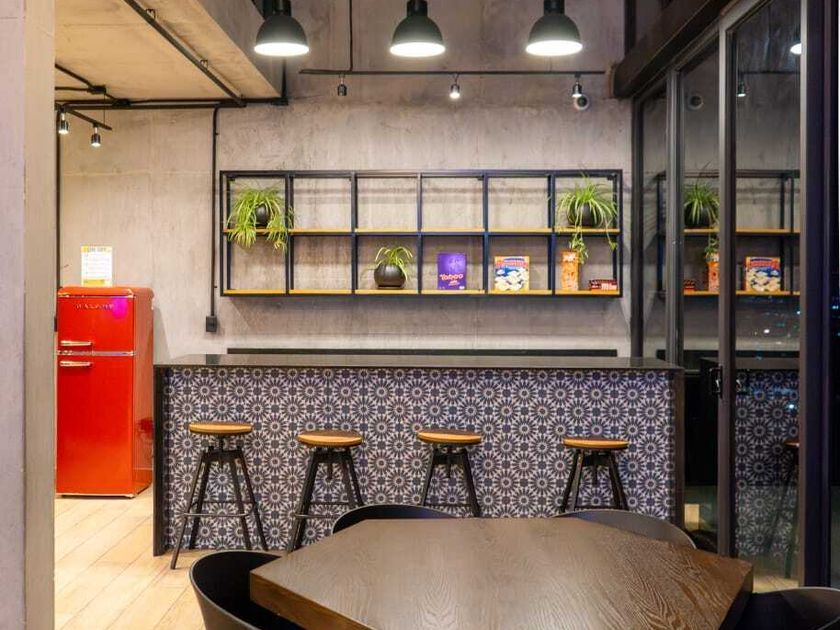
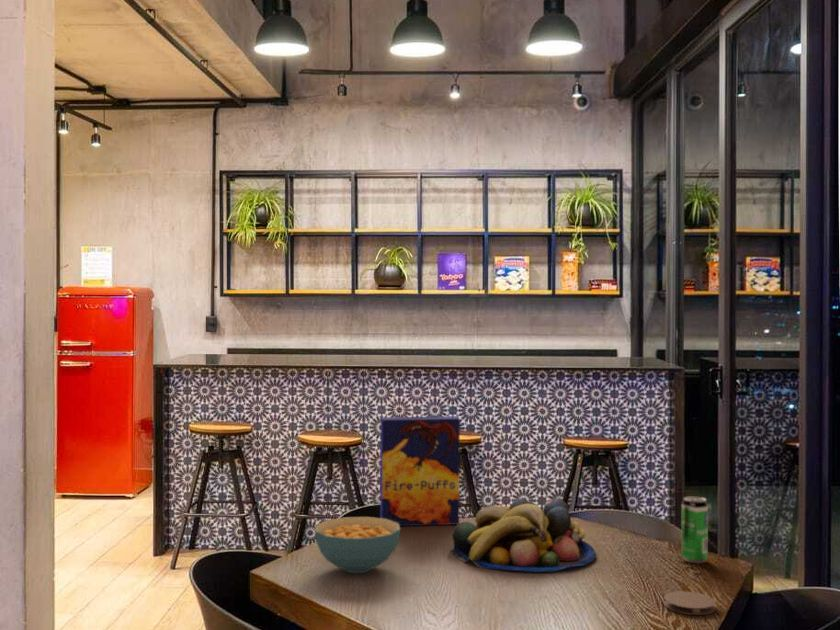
+ coaster (689, 602)
+ cereal box (419, 470)
+ cereal bowl (357, 548)
+ beverage can (694, 529)
+ fruit bowl (524, 526)
